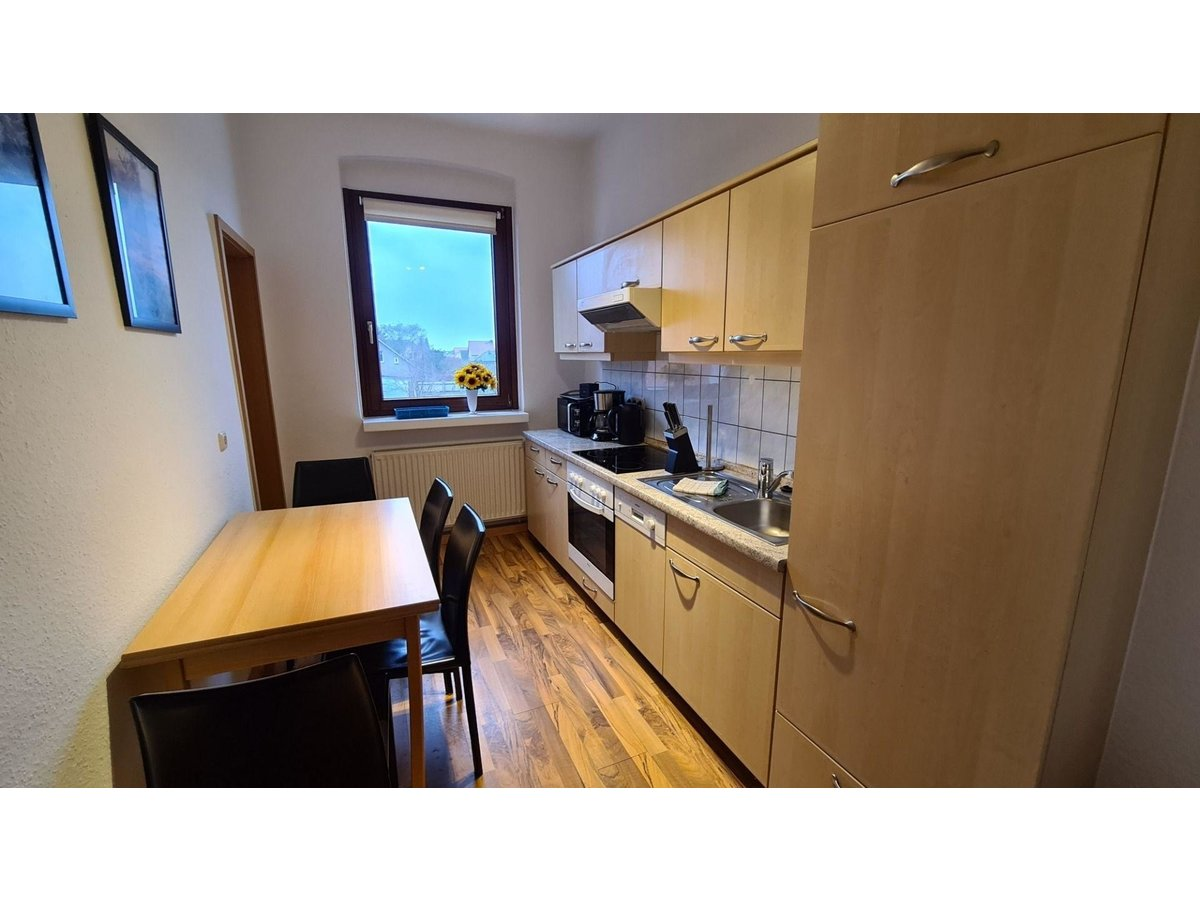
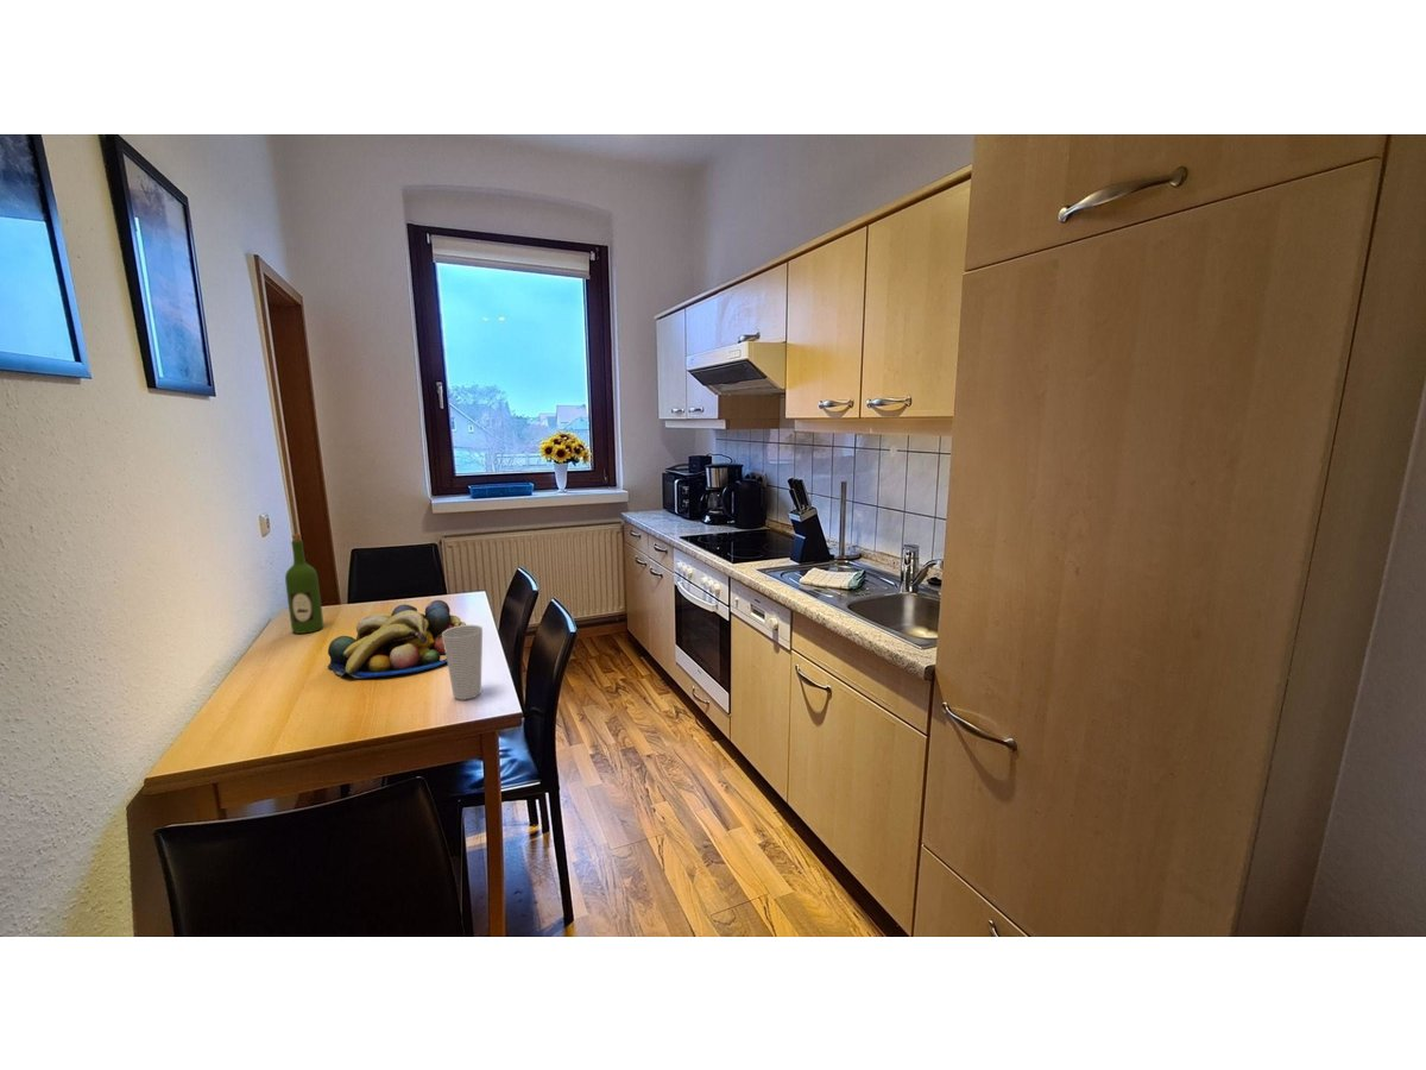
+ fruit bowl (405, 630)
+ wine bottle (302, 583)
+ cup (465, 662)
